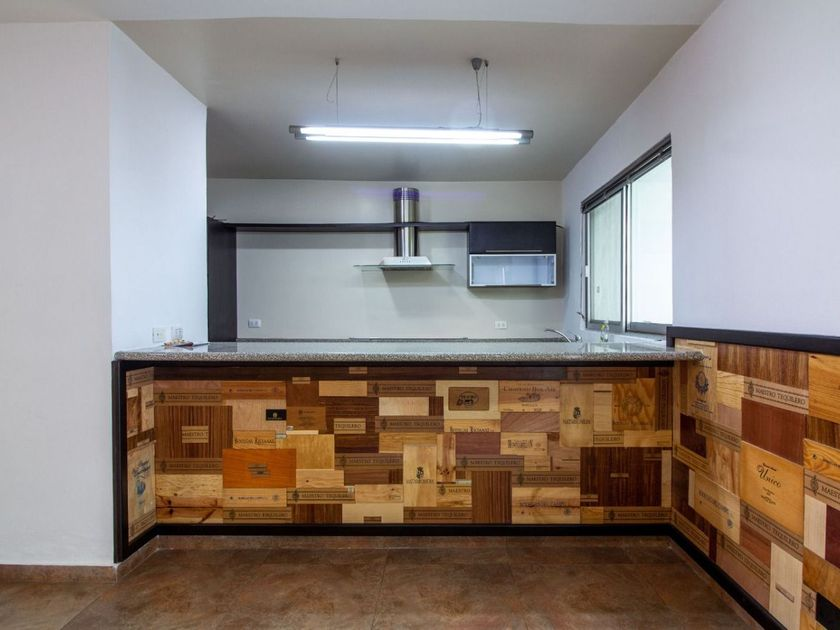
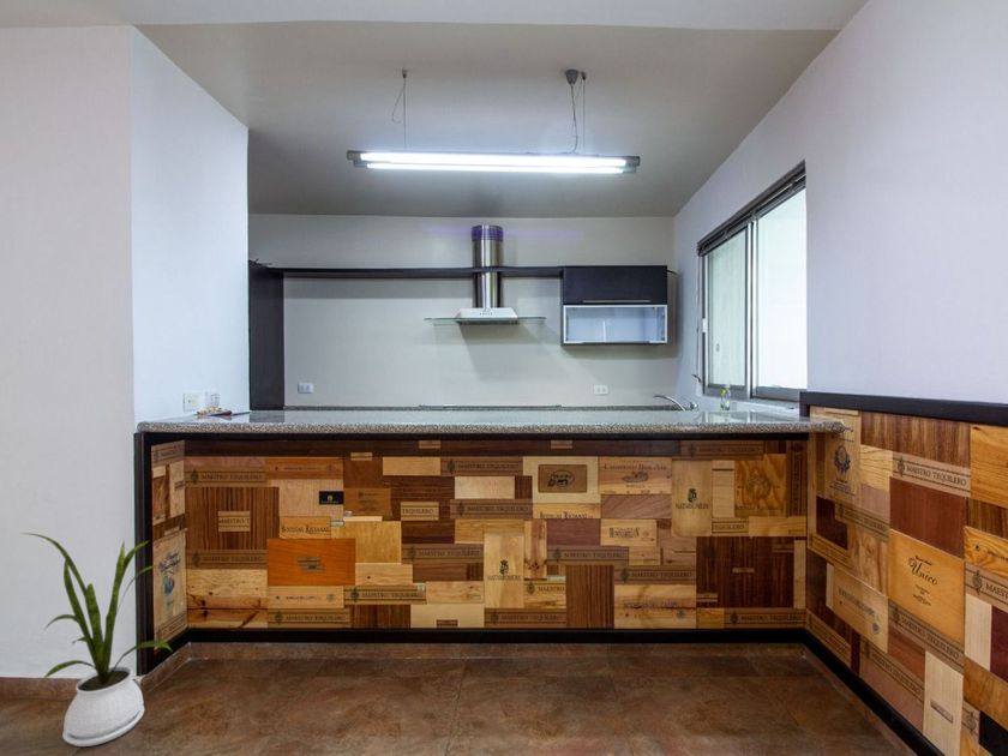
+ house plant (96, 628)
